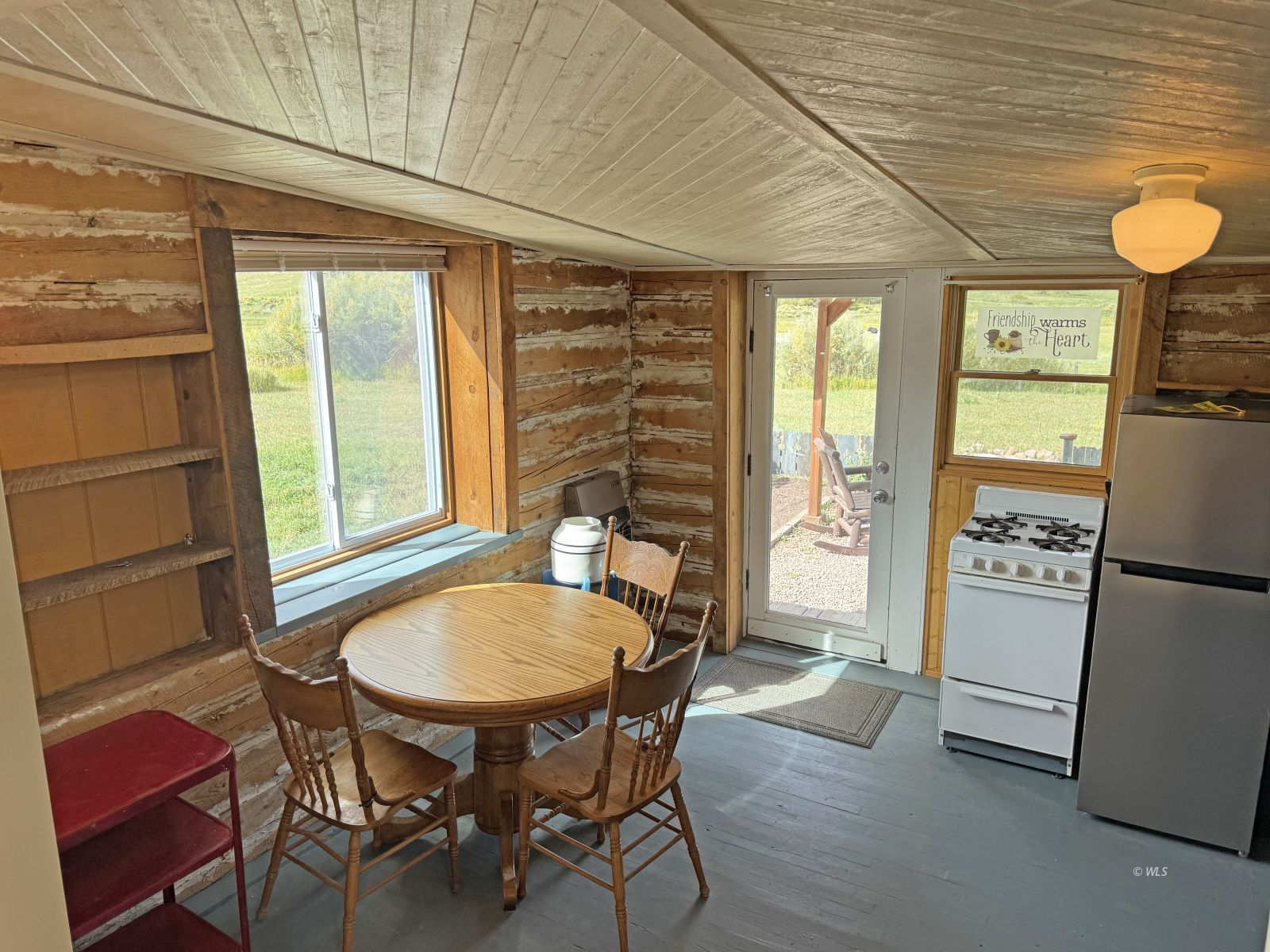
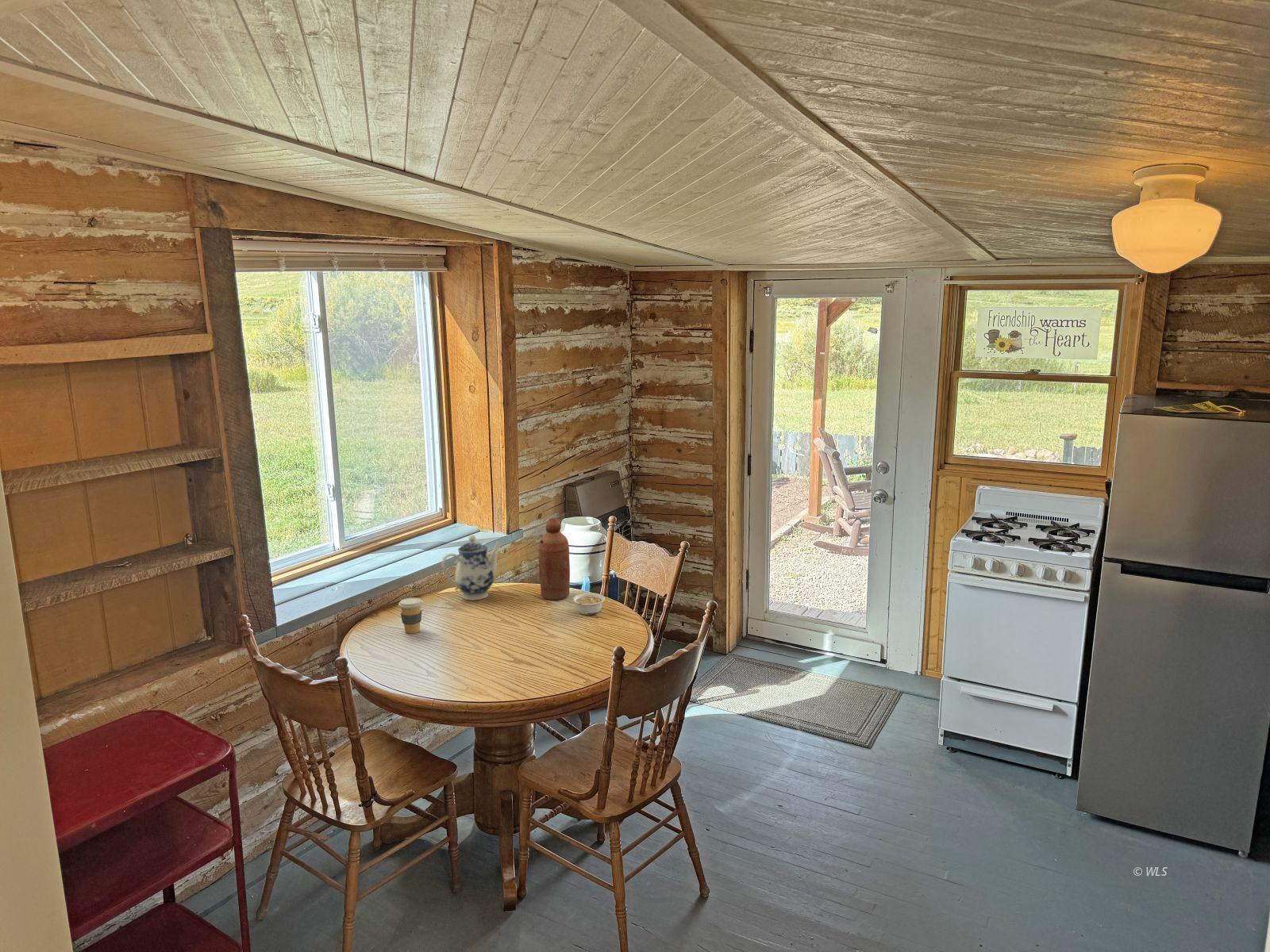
+ legume (589, 604)
+ coffee cup (411, 616)
+ teapot (473, 566)
+ bottle (554, 557)
